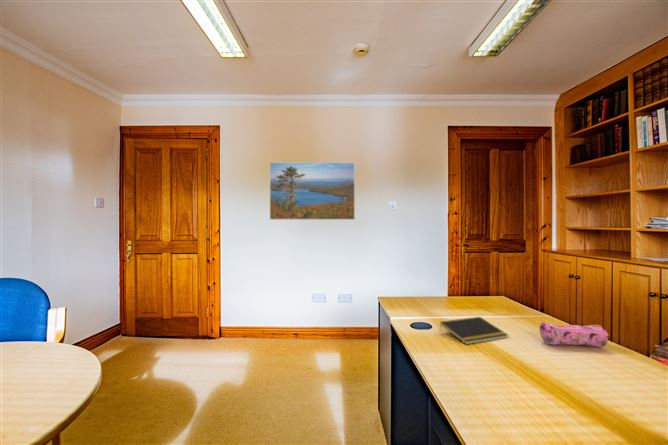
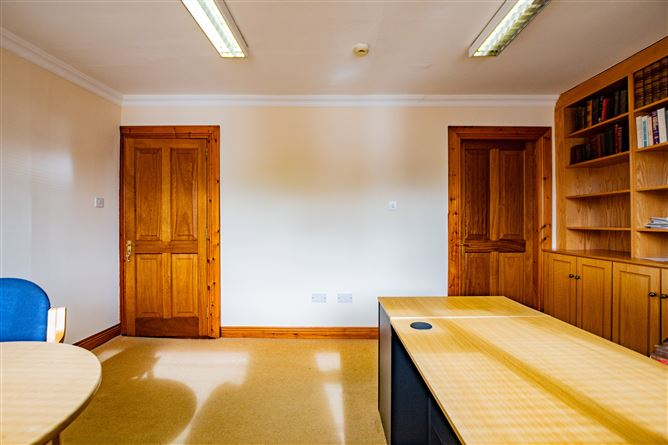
- notepad (473, 329)
- pencil case (572, 334)
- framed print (312, 191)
